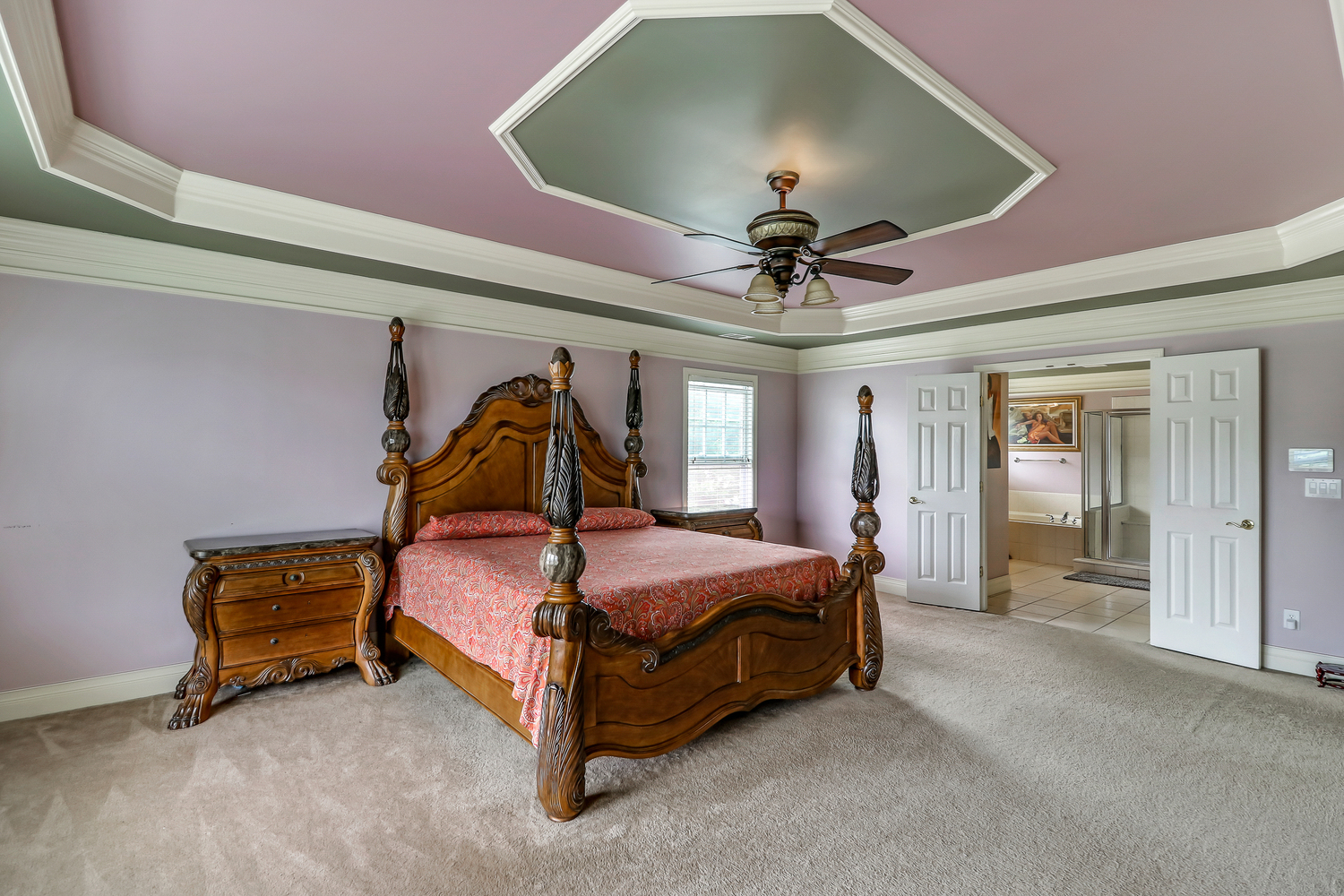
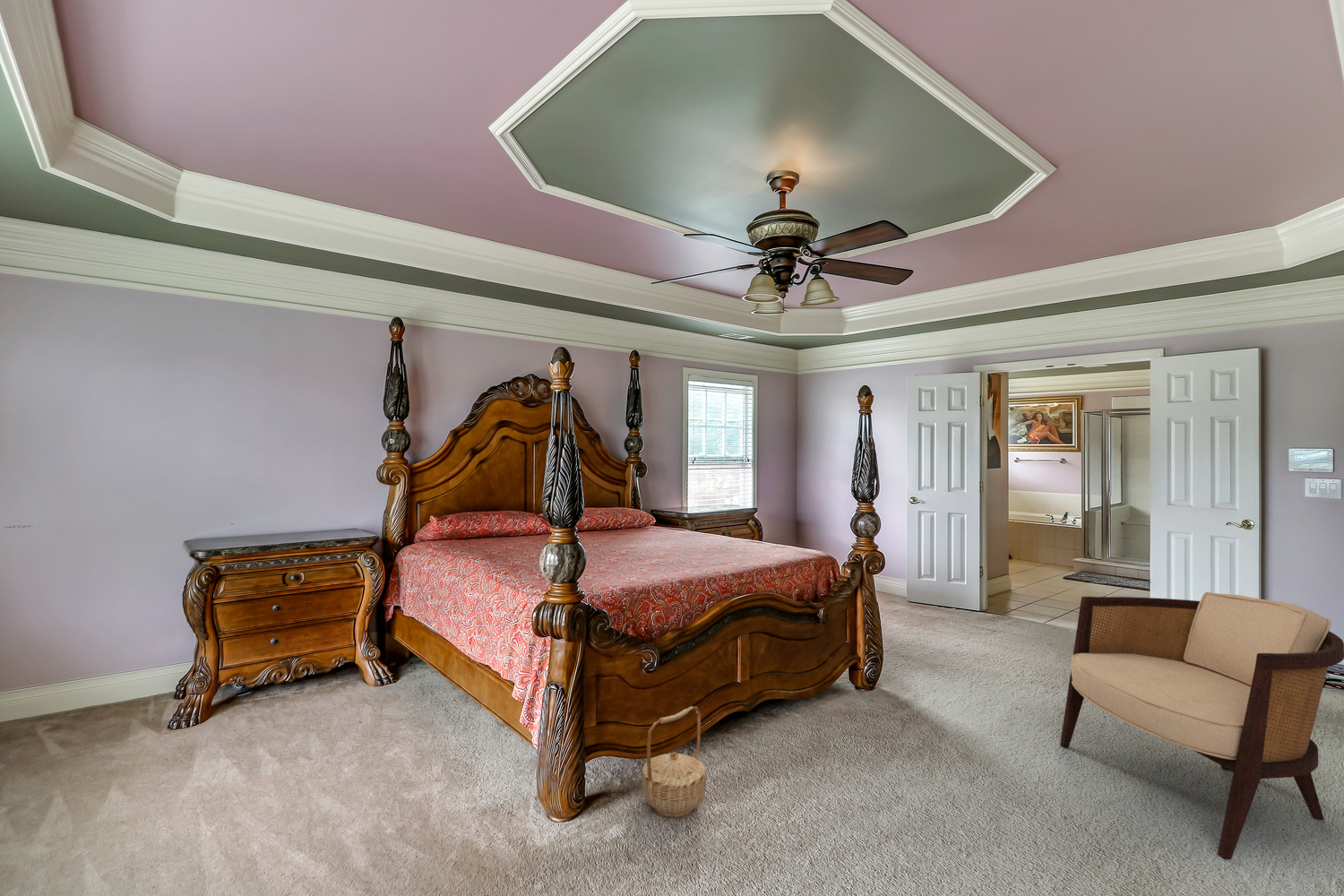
+ armchair (1195, 694)
+ basket (674, 758)
